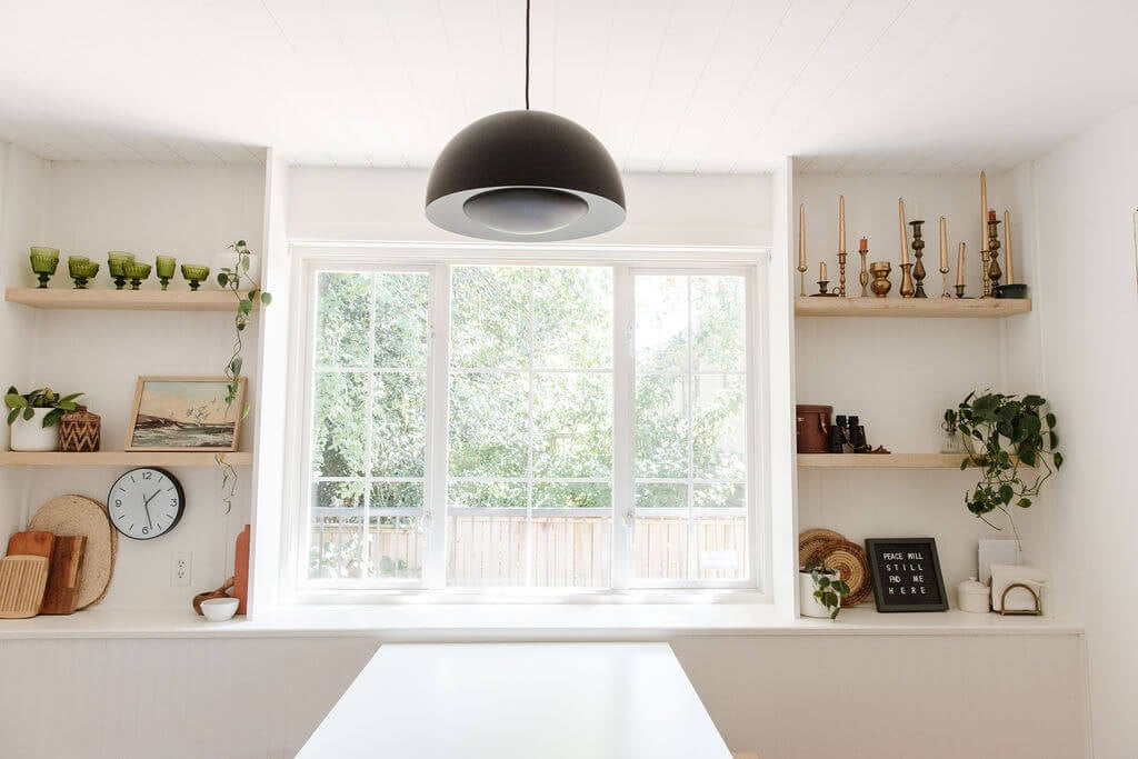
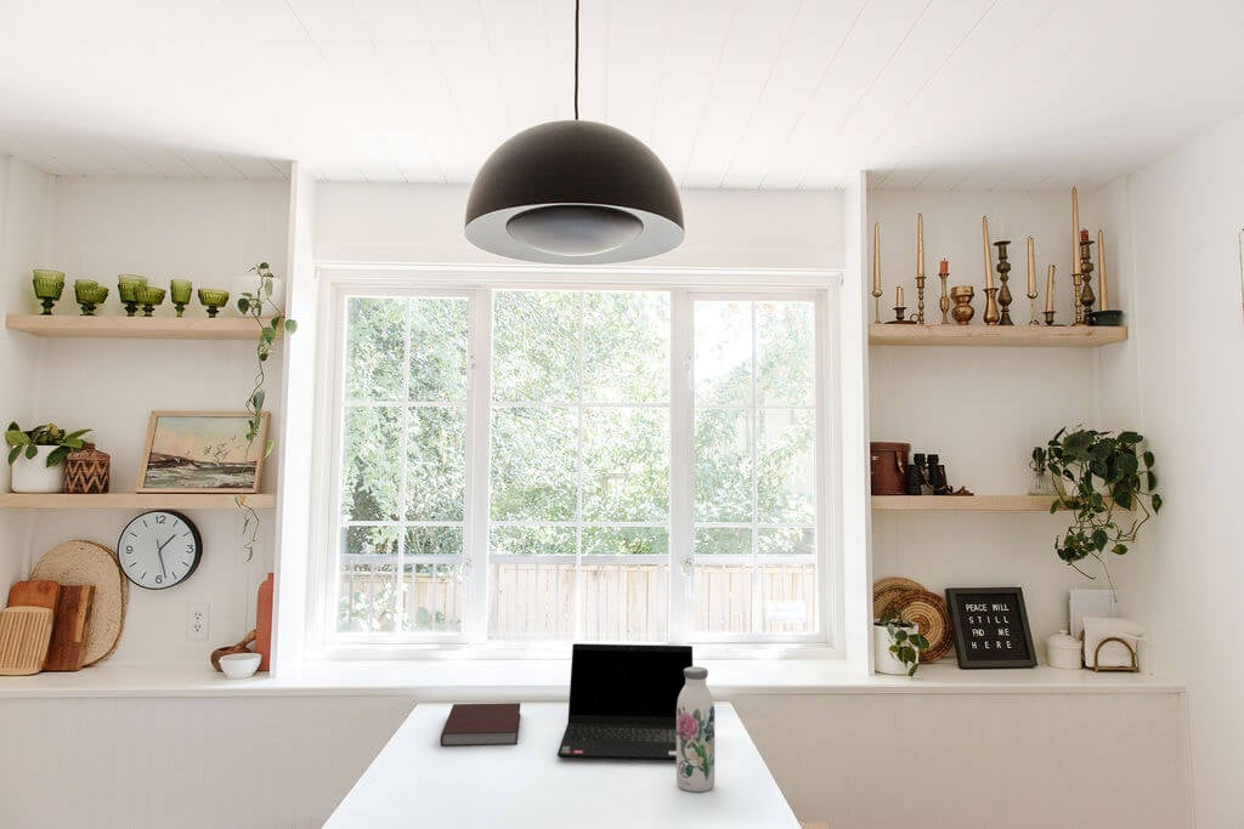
+ water bottle (695, 726)
+ laptop computer (629, 698)
+ notebook (482, 722)
